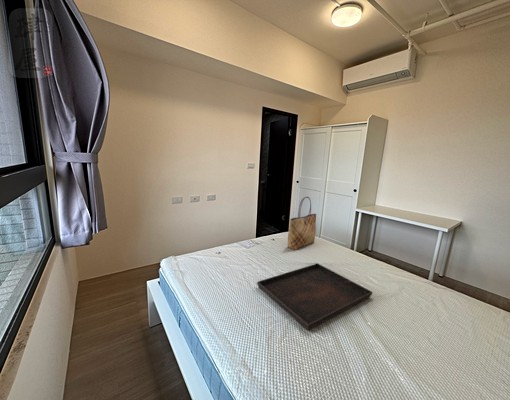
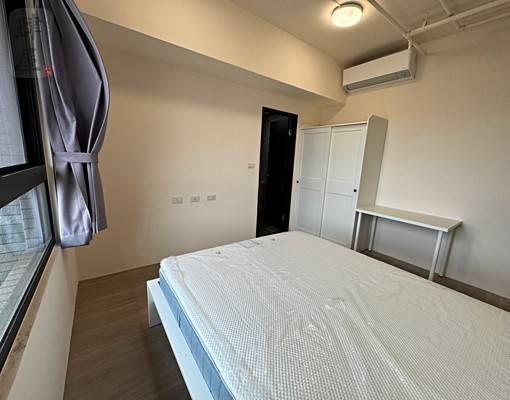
- tote bag (303, 220)
- serving tray (313, 289)
